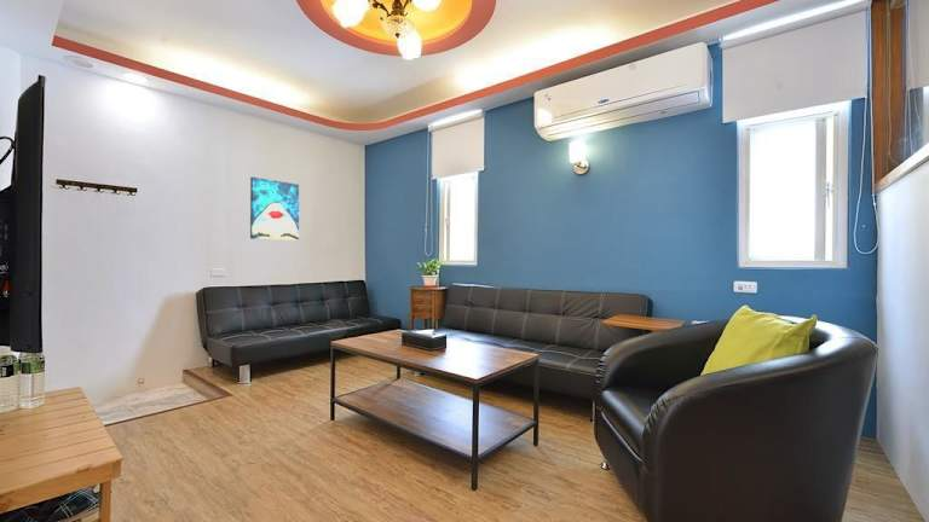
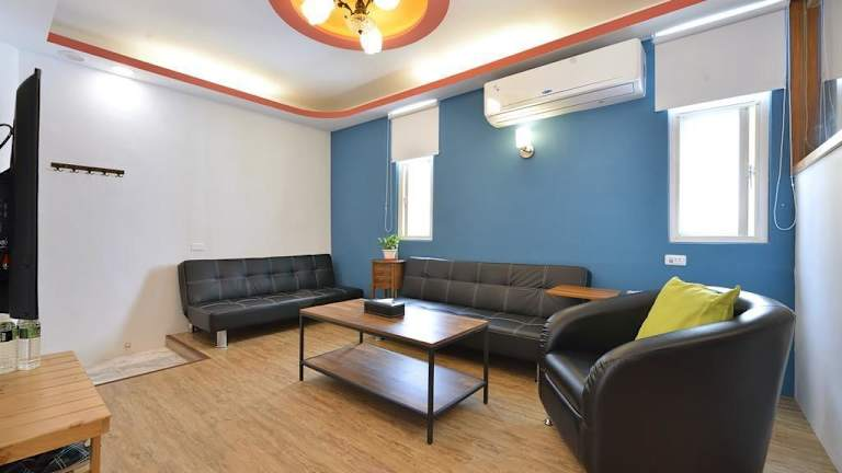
- wall art (275, 210)
